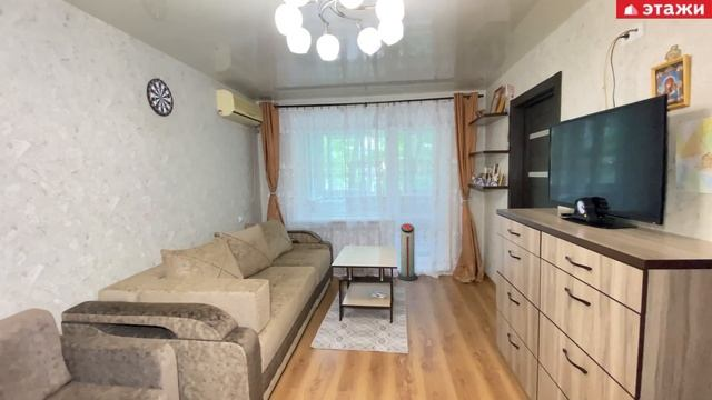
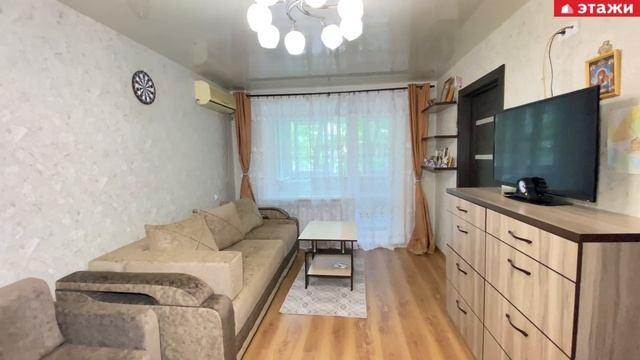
- air purifier (407, 250)
